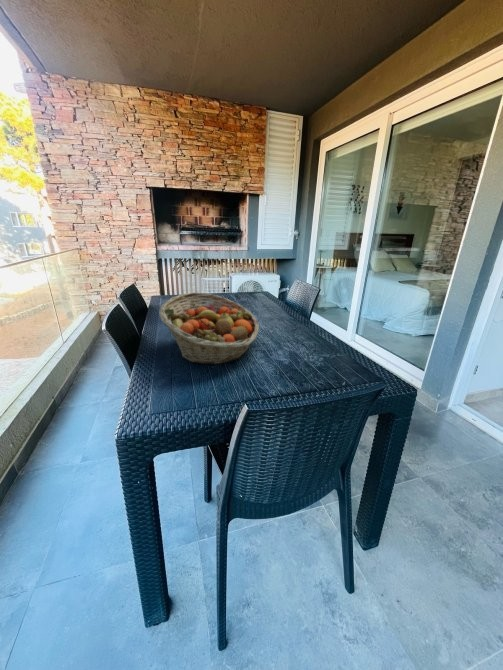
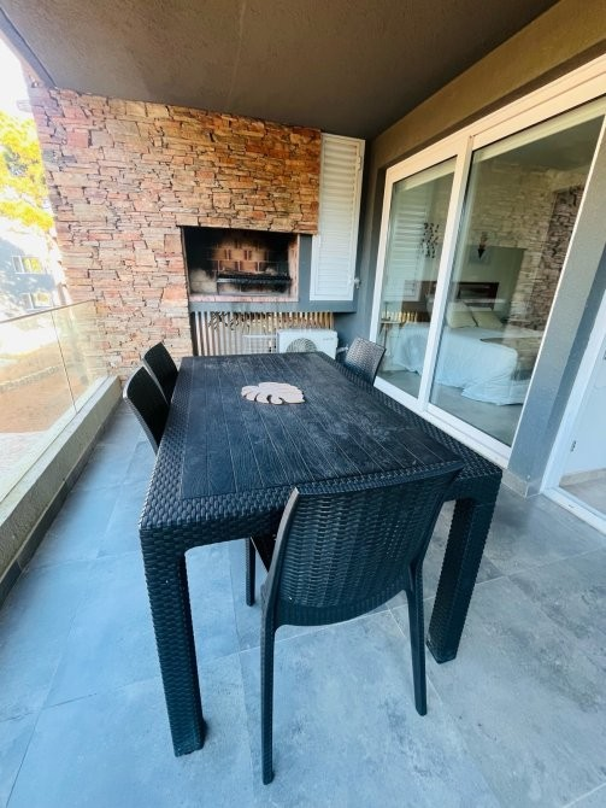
- fruit basket (212, 324)
